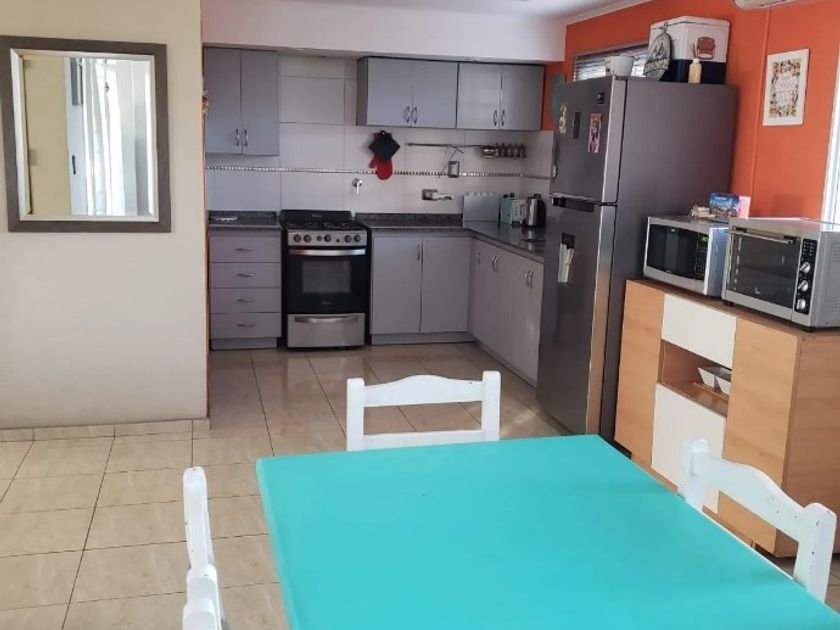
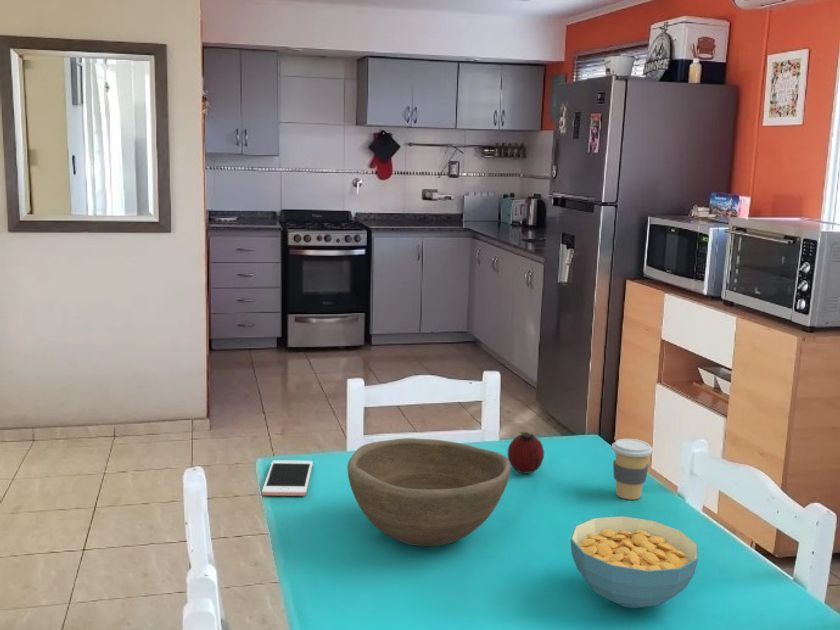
+ fruit (525, 450)
+ bowl (426, 495)
+ cell phone (288, 477)
+ coffee cup (630, 469)
+ cereal bowl (631, 570)
